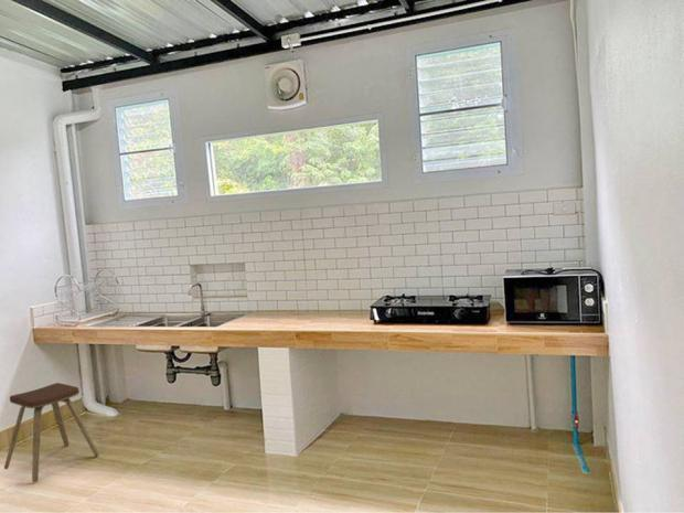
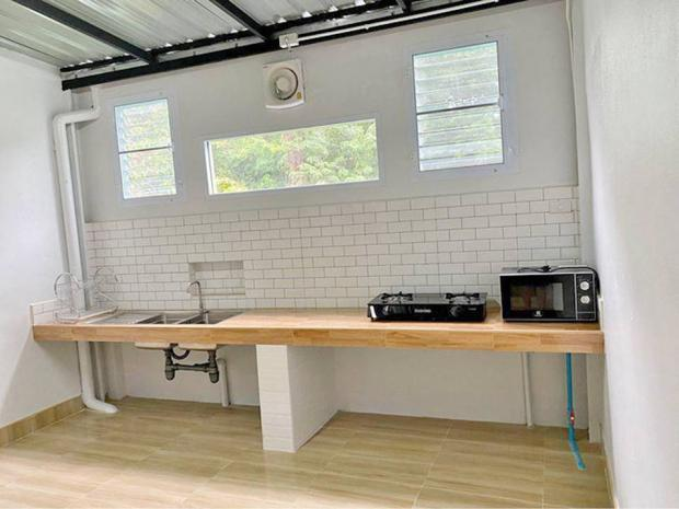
- music stool (40, 427)
